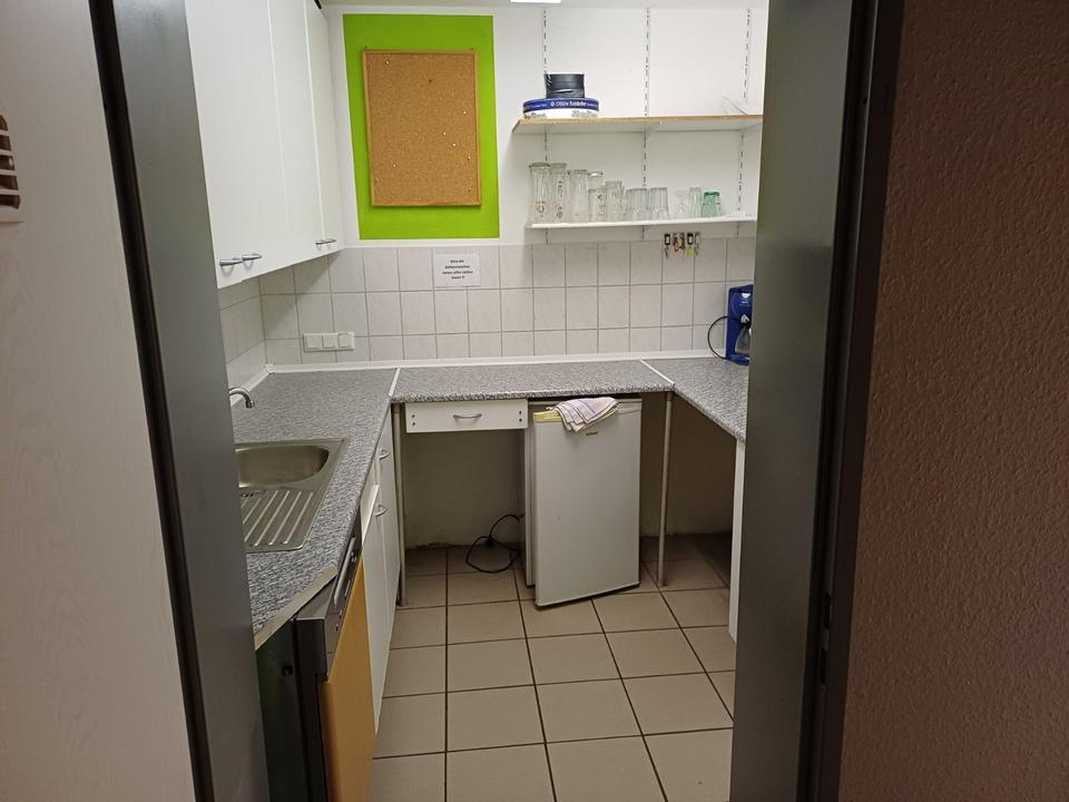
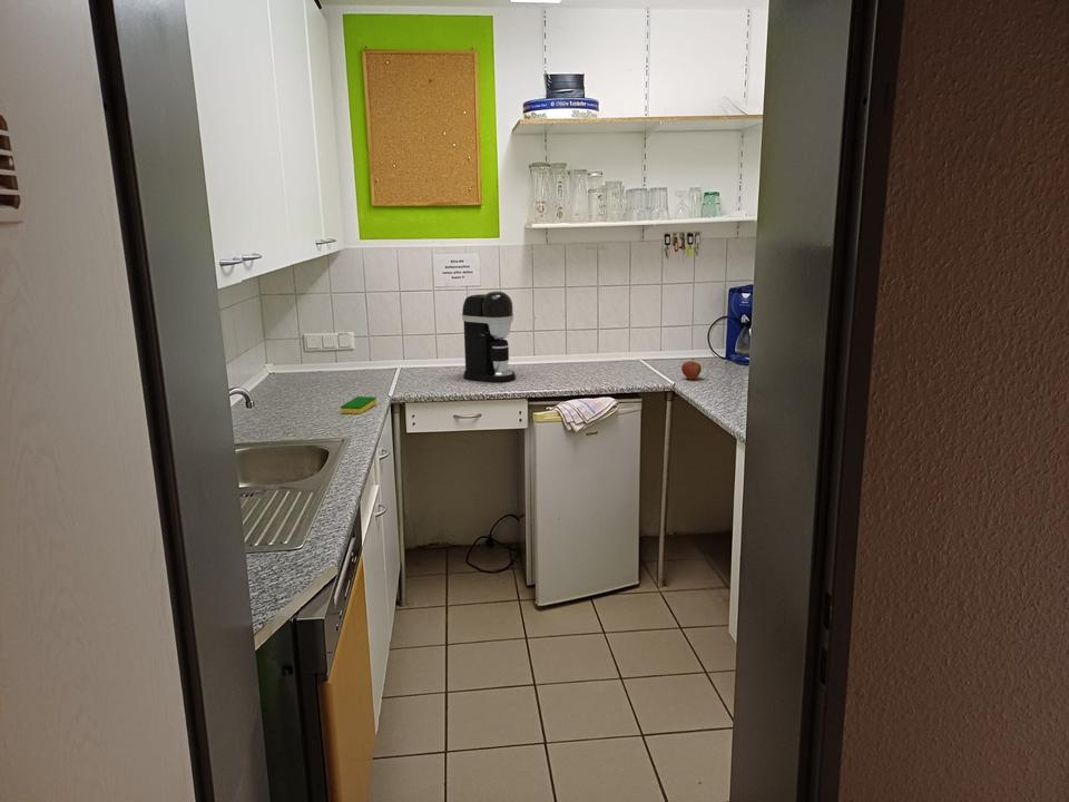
+ apple (690, 369)
+ coffee maker (488, 334)
+ dish sponge (359, 404)
